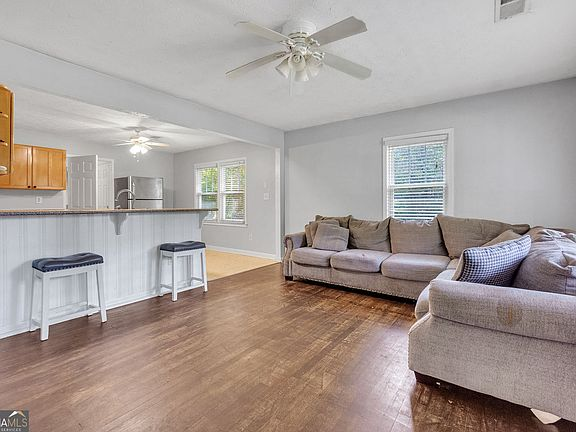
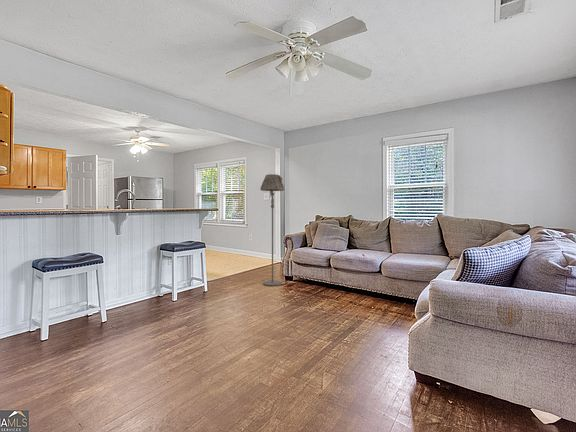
+ floor lamp (272, 229)
